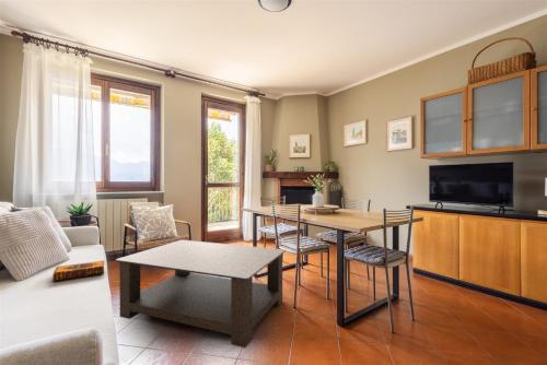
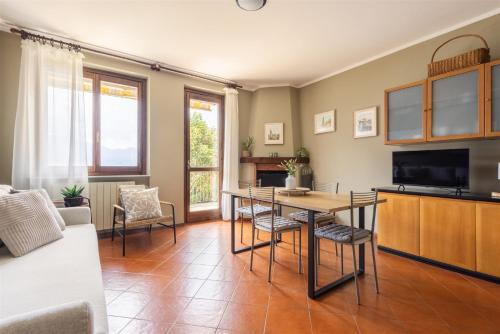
- hardback book (80, 270)
- coffee table (206, 281)
